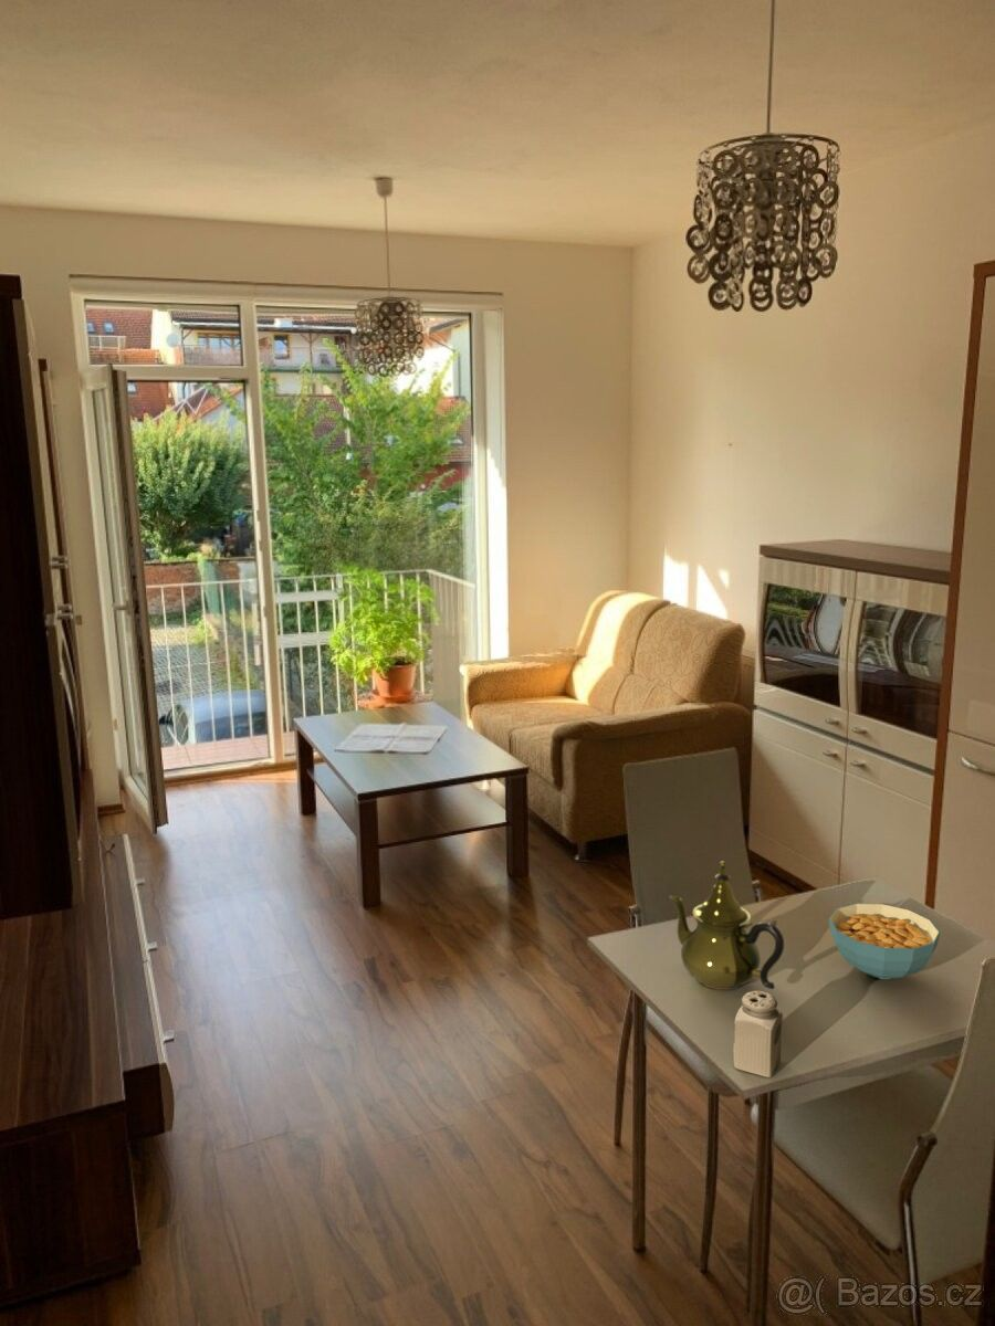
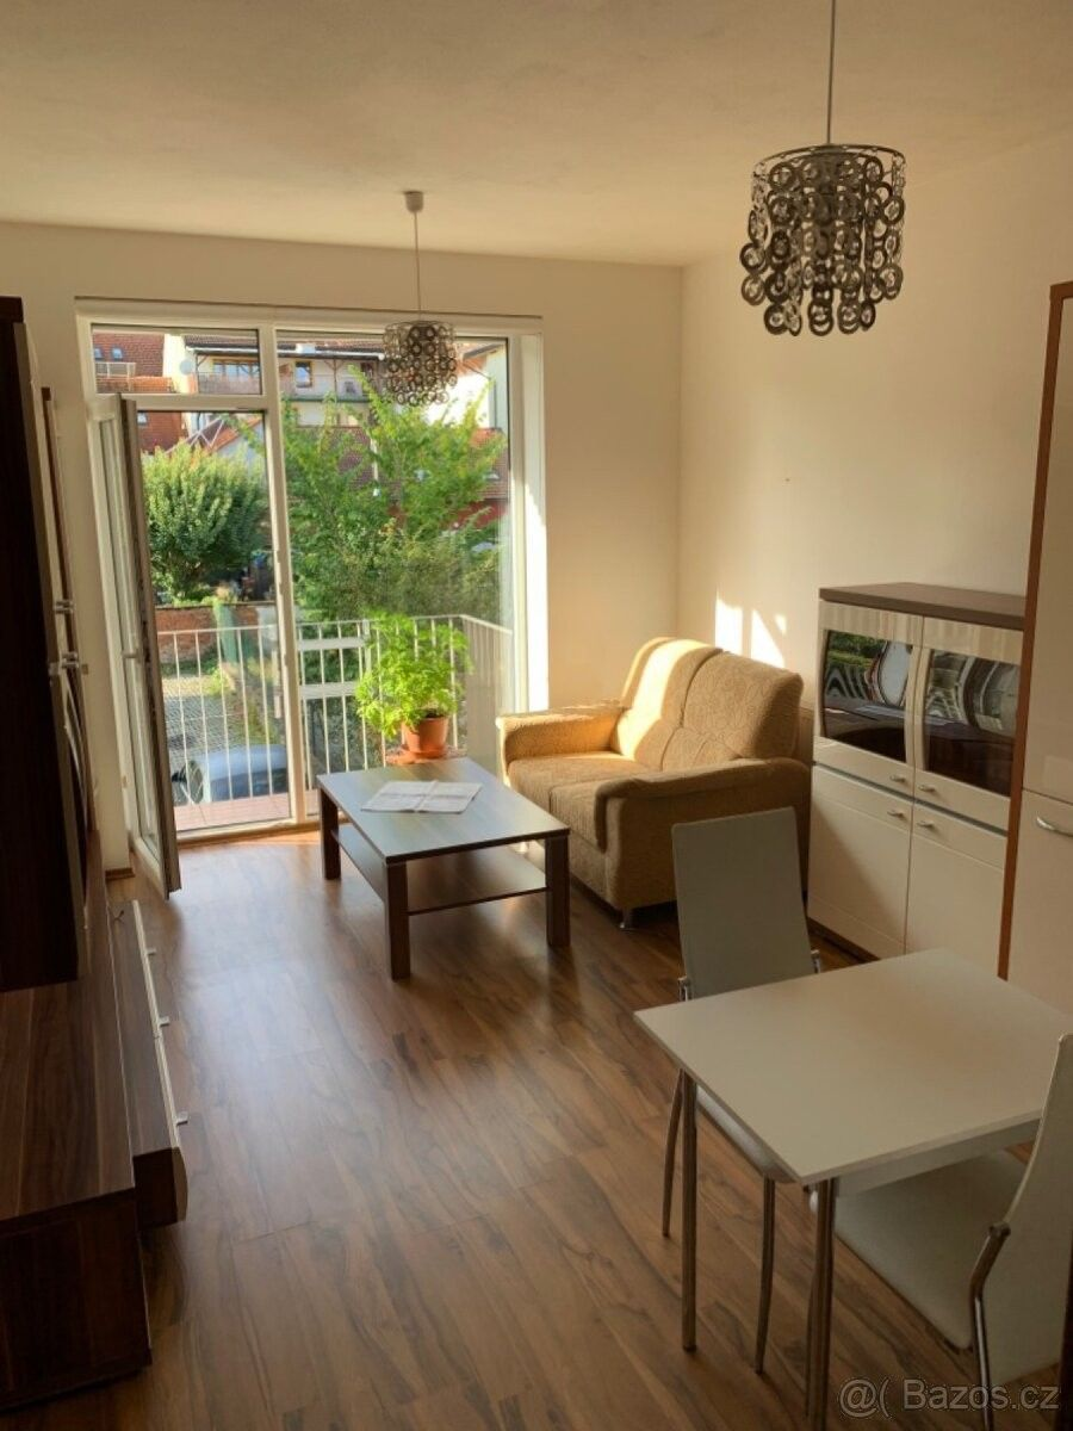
- salt shaker (757, 1030)
- teapot (724, 920)
- cereal bowl (881, 948)
